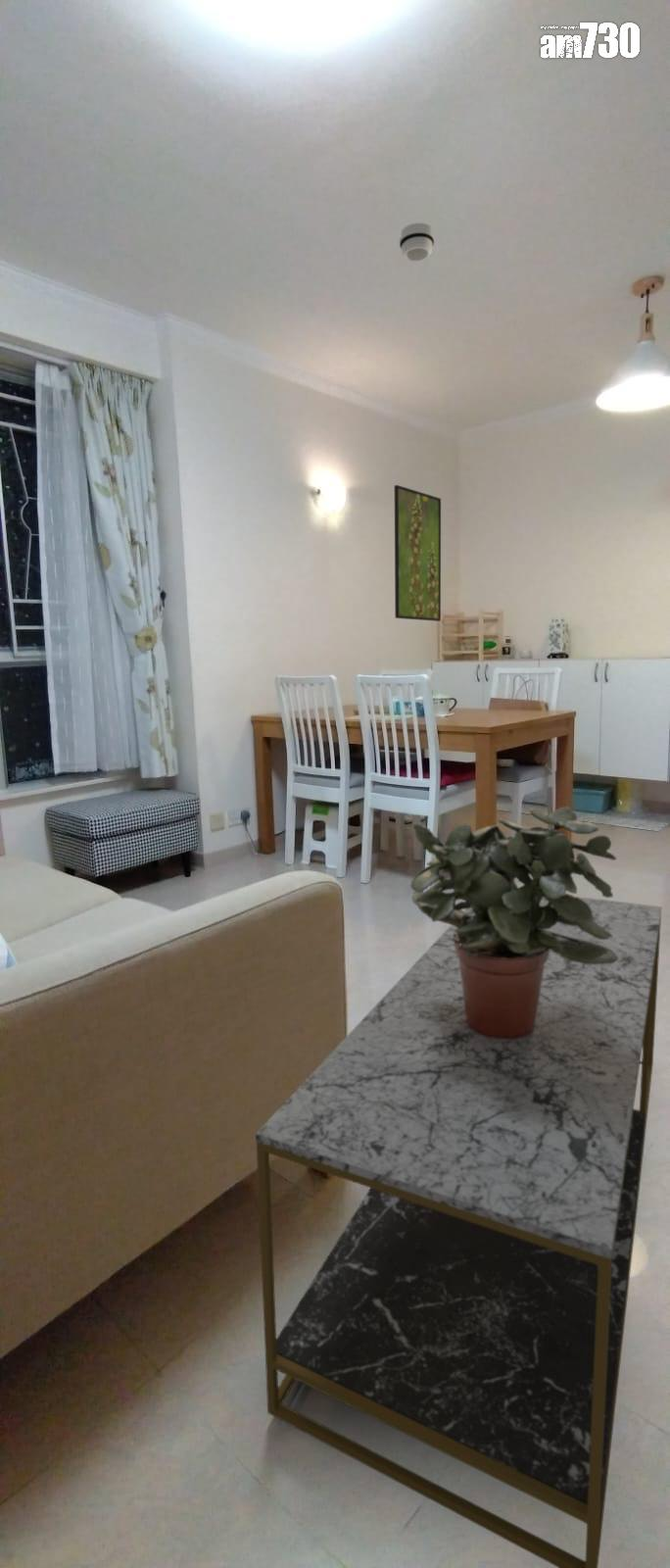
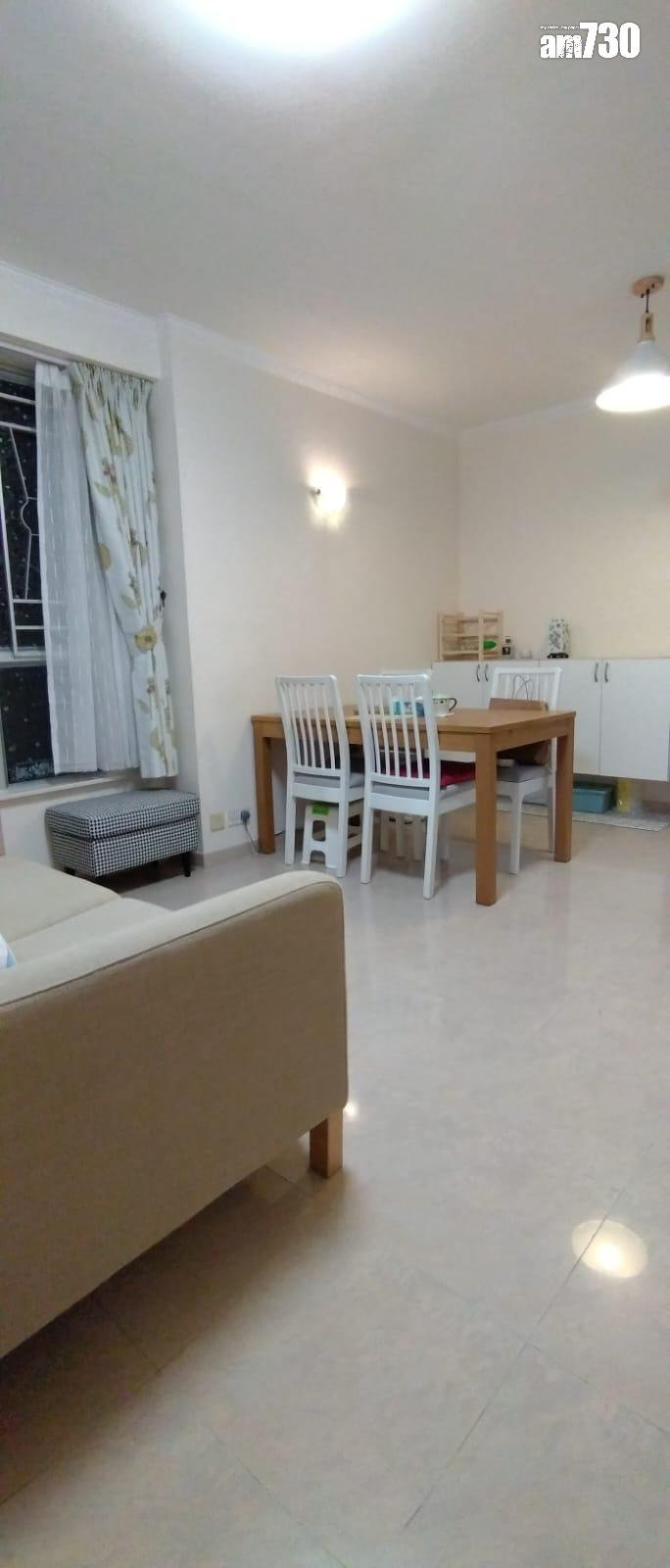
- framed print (418, 557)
- smoke detector (416, 243)
- coffee table (518, 1090)
- potted plant (500, 915)
